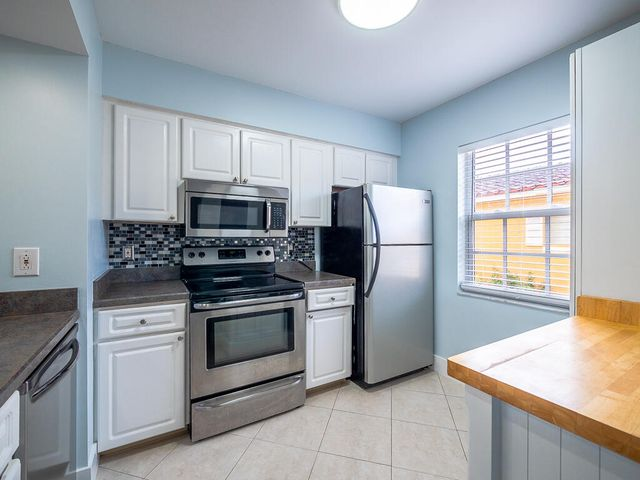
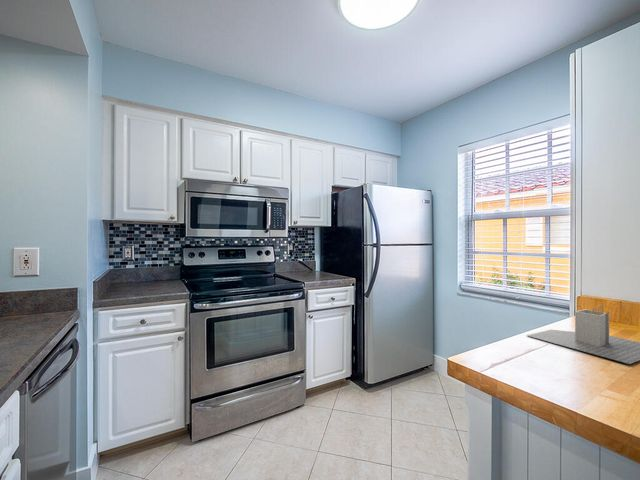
+ utensil holder (592, 322)
